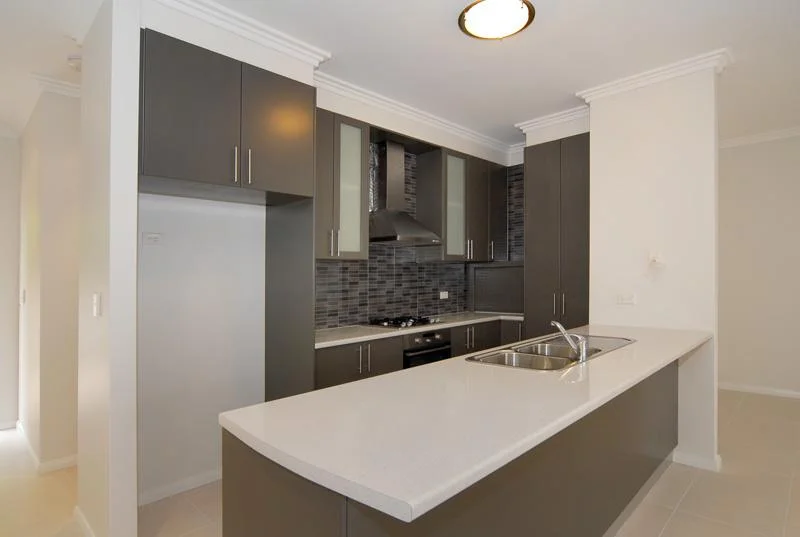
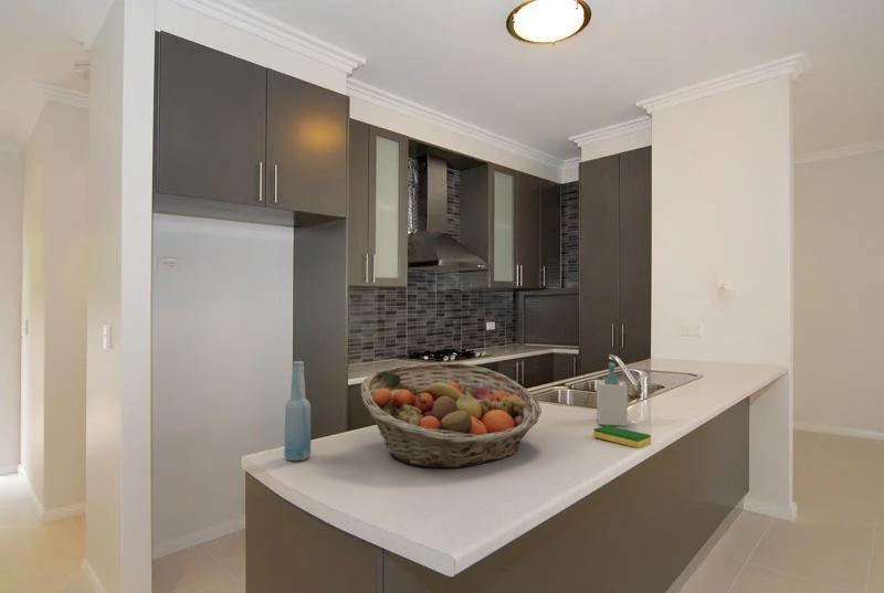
+ dish sponge (621, 435)
+ fruit basket (451, 410)
+ bottle (297, 410)
+ soap bottle (611, 392)
